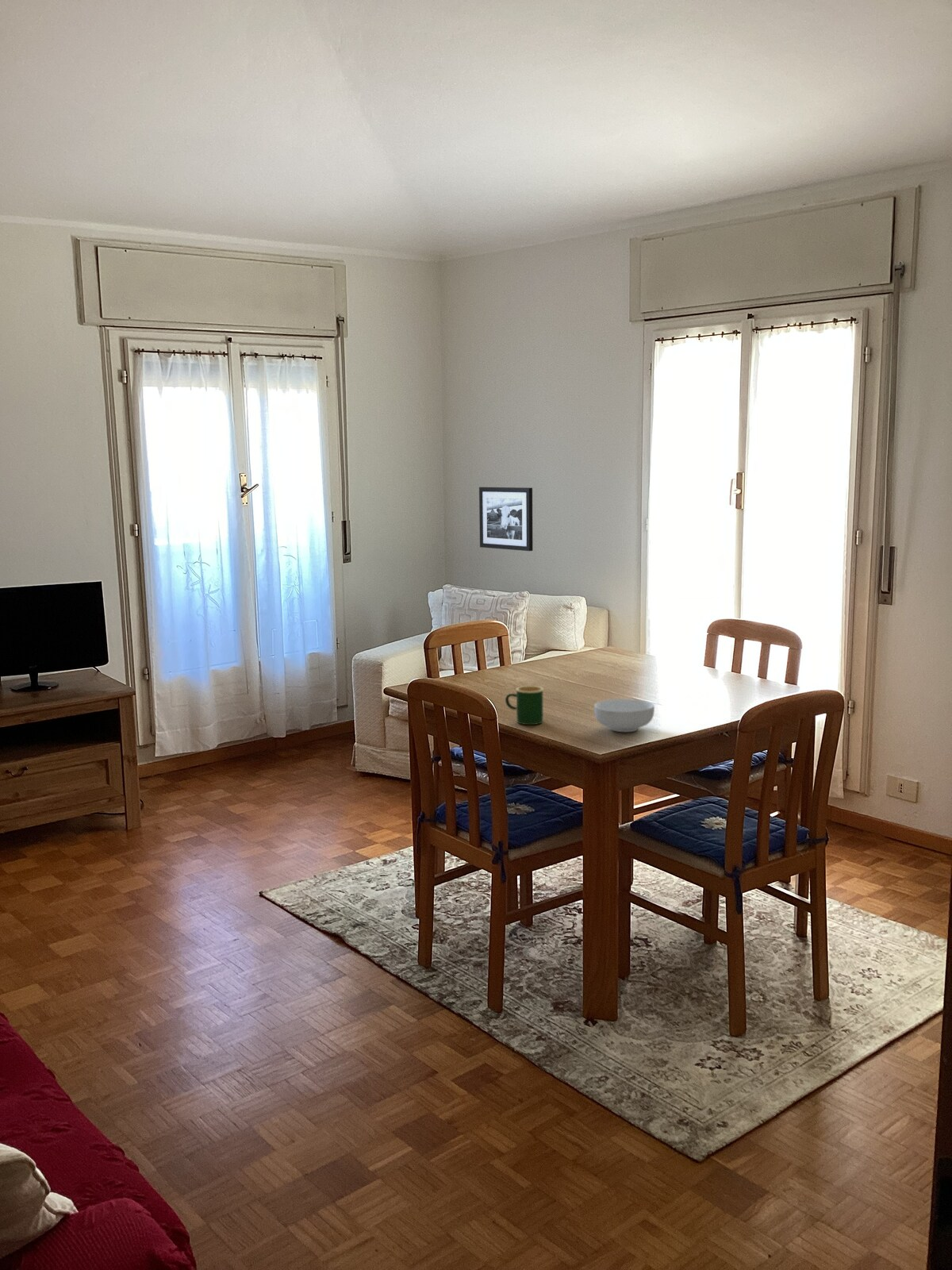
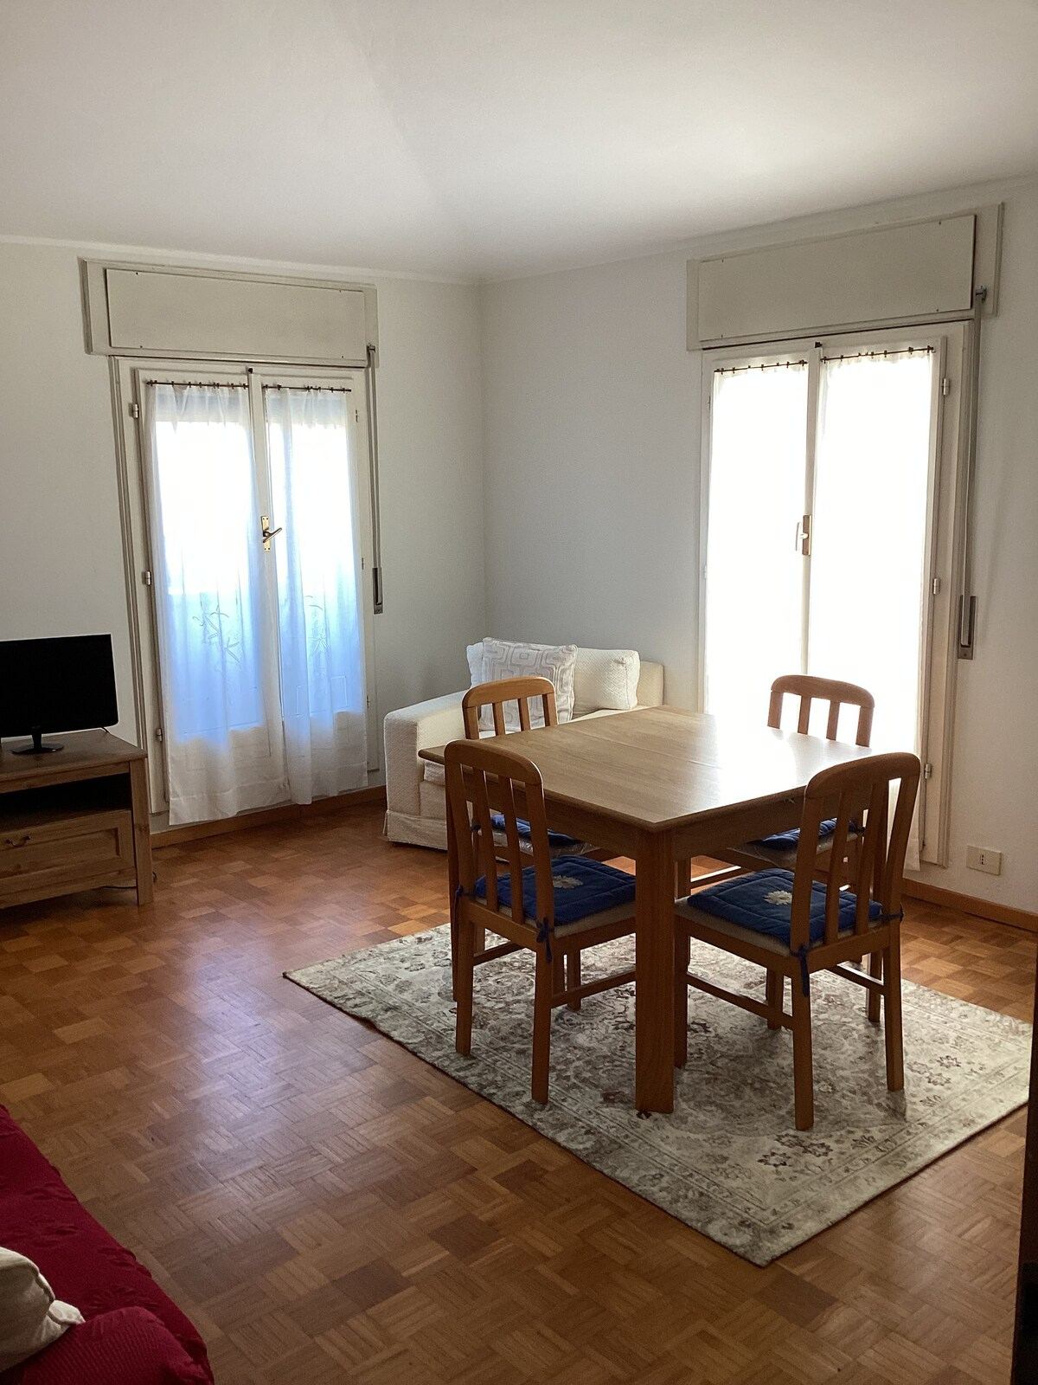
- mug (524, 704)
- cereal bowl (624, 717)
- picture frame (505, 518)
